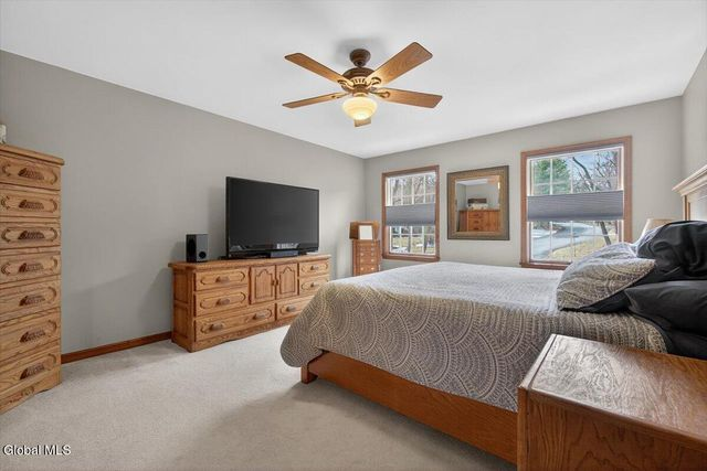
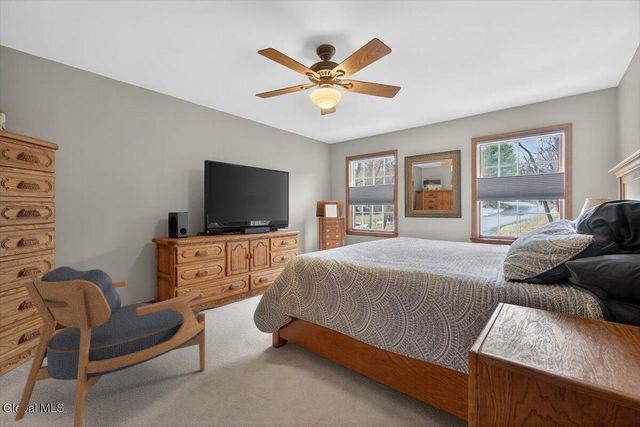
+ armchair (119, 324)
